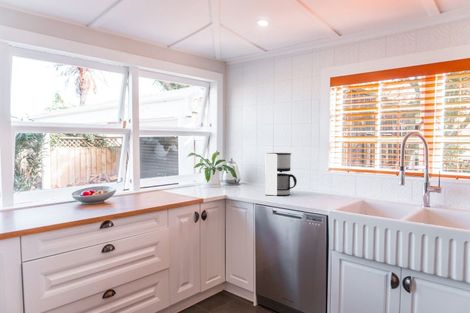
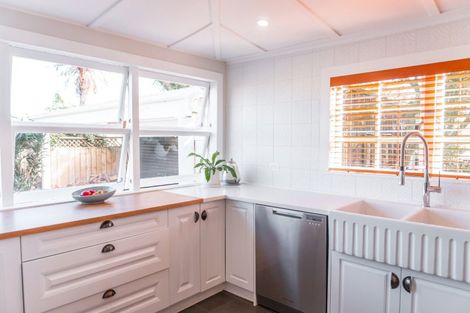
- coffee maker (281, 173)
